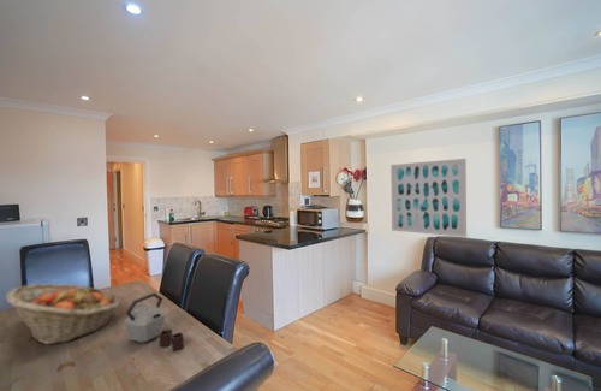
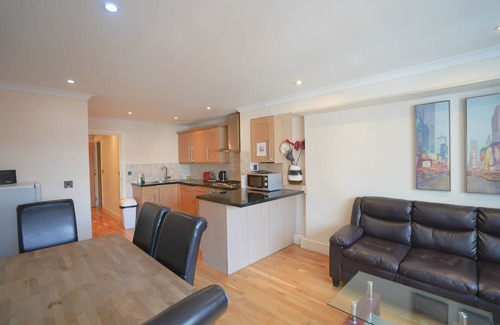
- wall art (424, 197)
- fruit basket (66, 304)
- kettle (156, 320)
